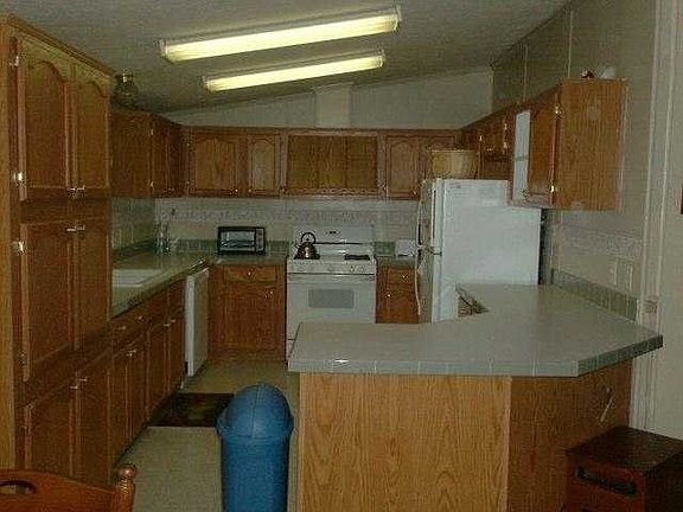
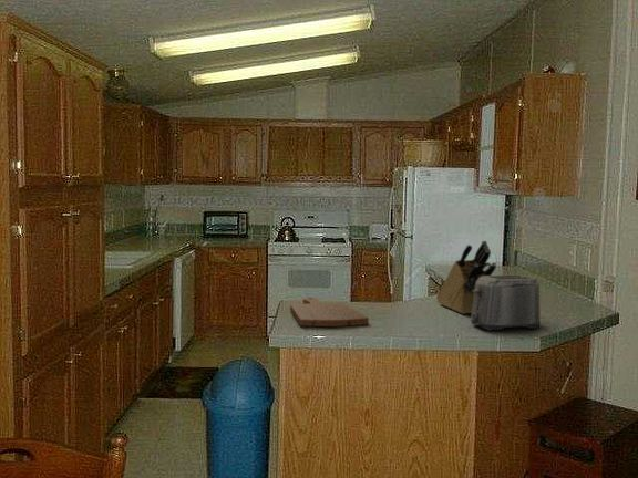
+ toaster (508, 301)
+ cutting board (323, 312)
+ knife block (465, 274)
